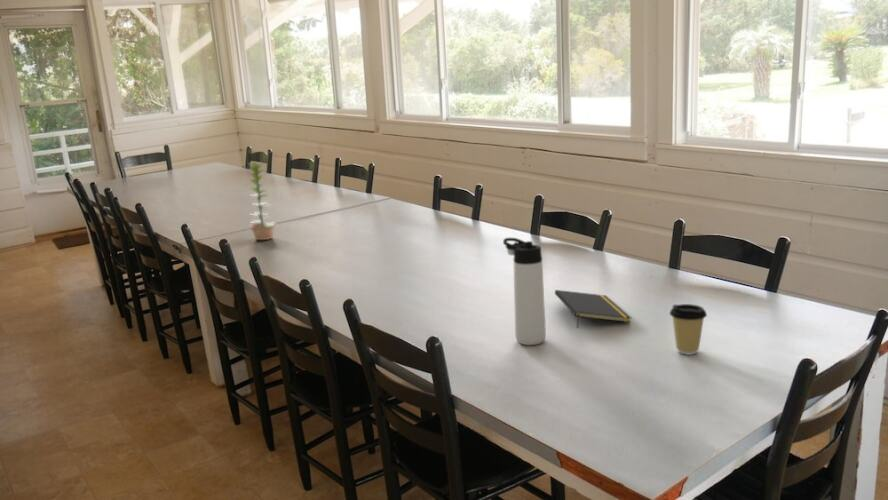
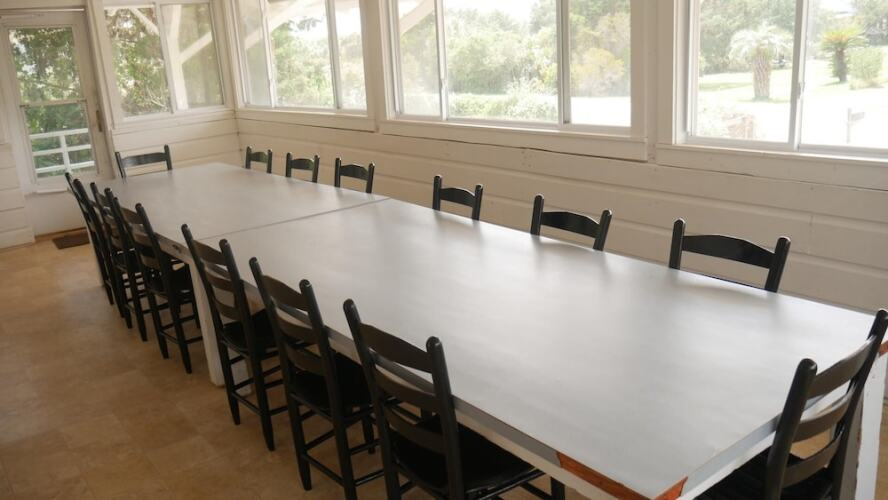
- thermos bottle (523, 290)
- notepad (591, 305)
- plant (259, 201)
- coffee cup (687, 329)
